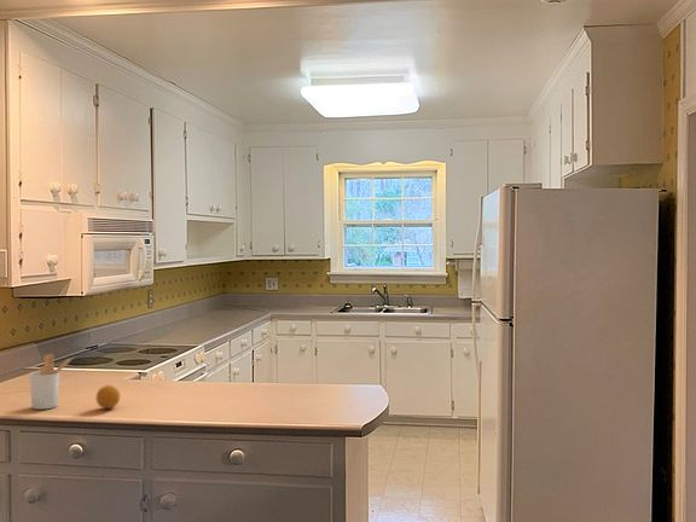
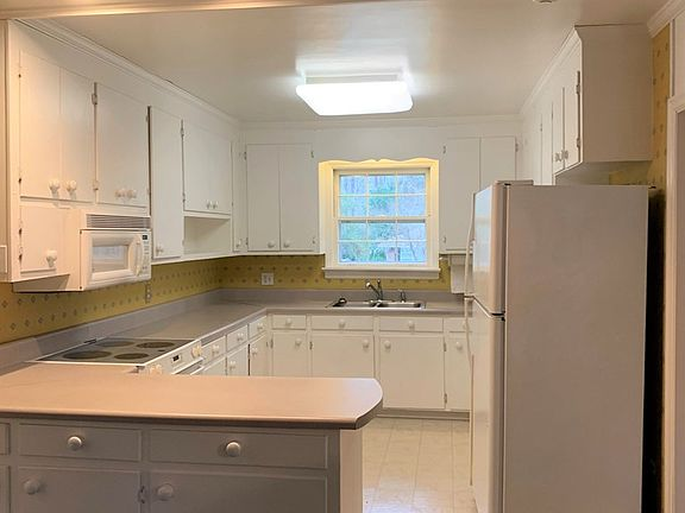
- utensil holder (52, 381)
- fruit (108, 396)
